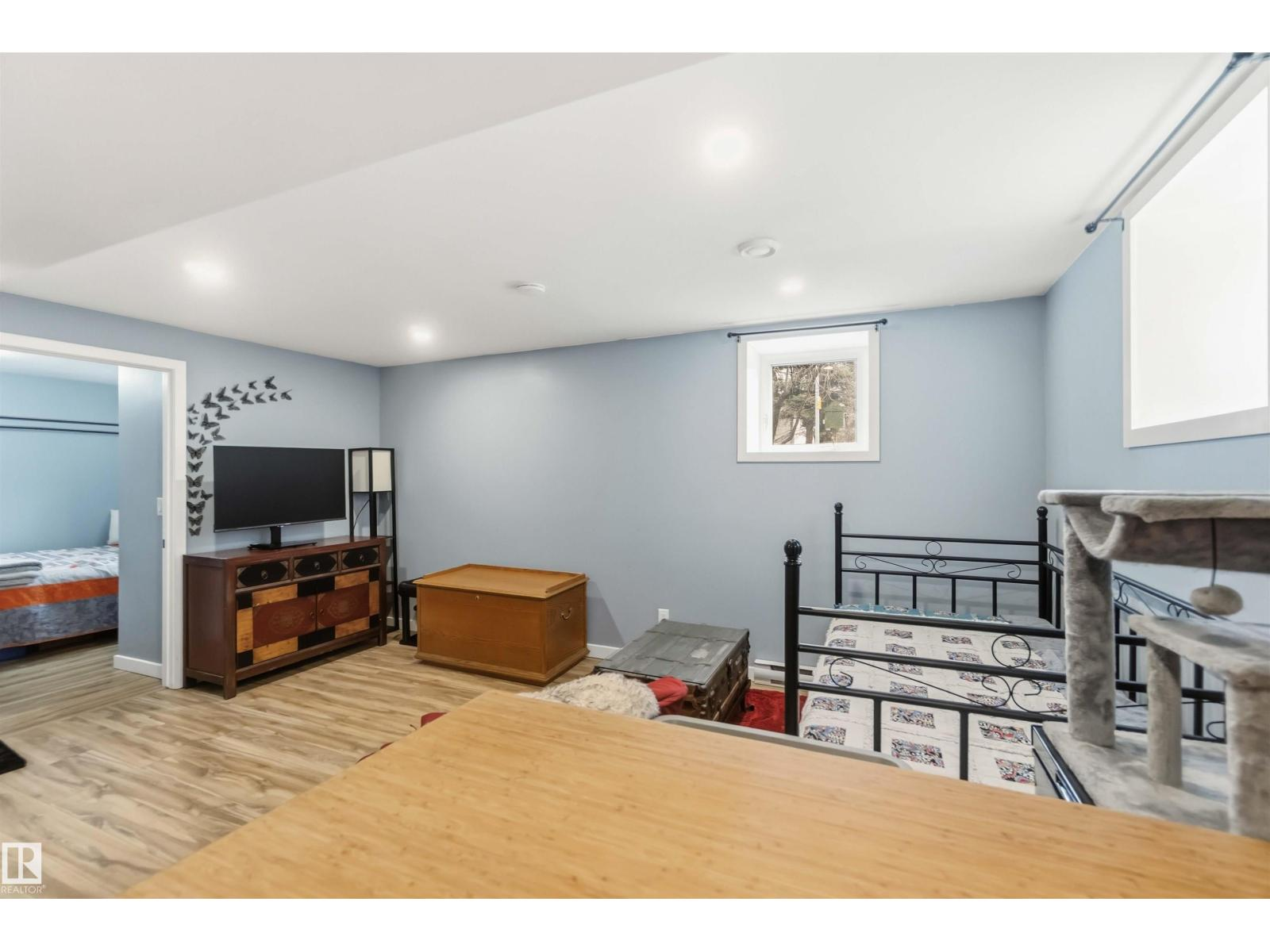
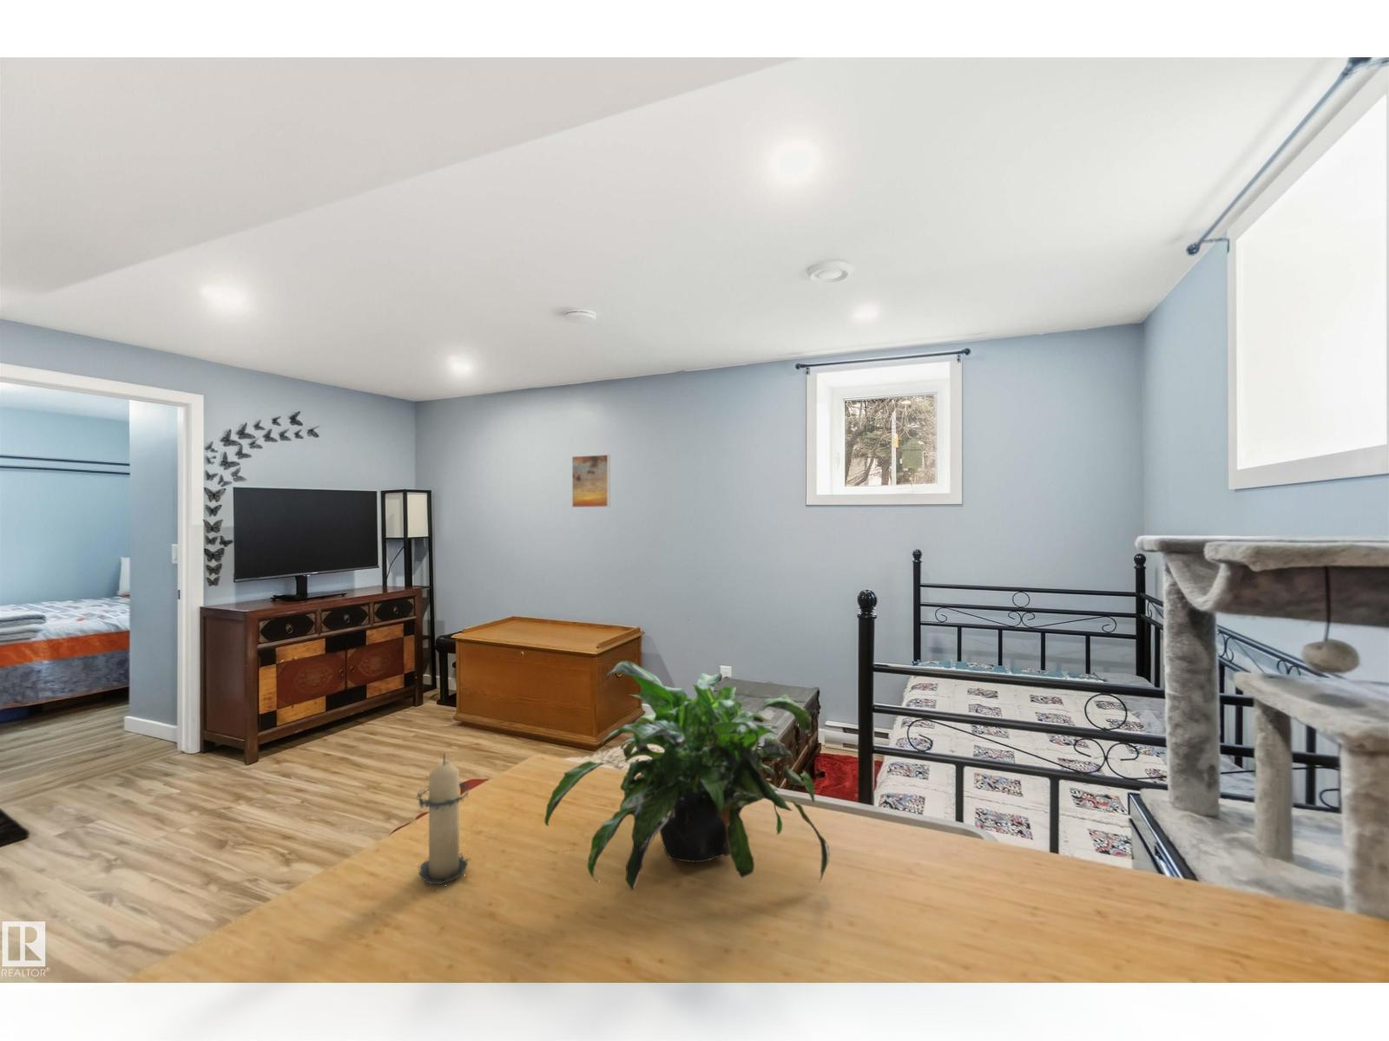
+ potted plant (685, 753)
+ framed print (591, 481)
+ candle (444, 814)
